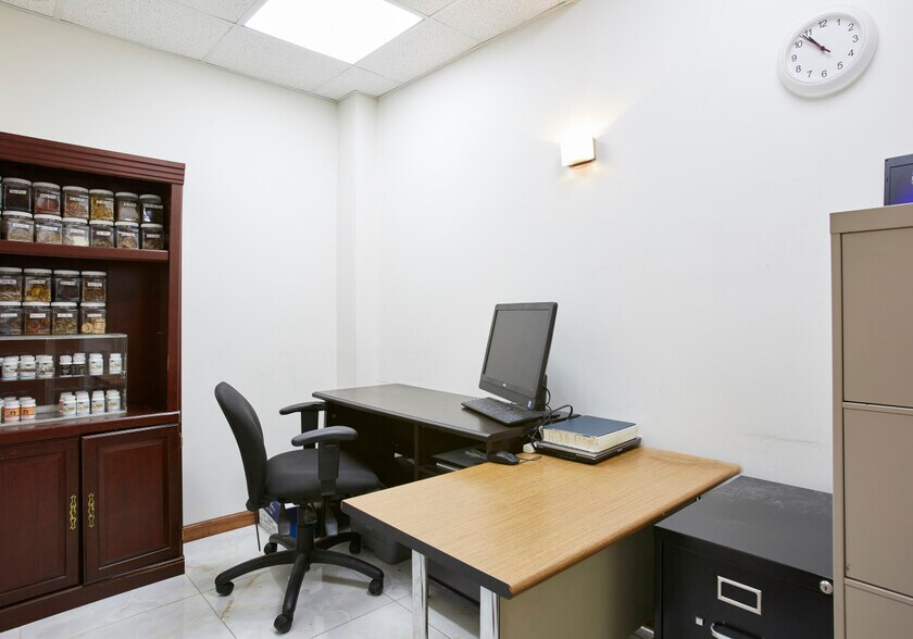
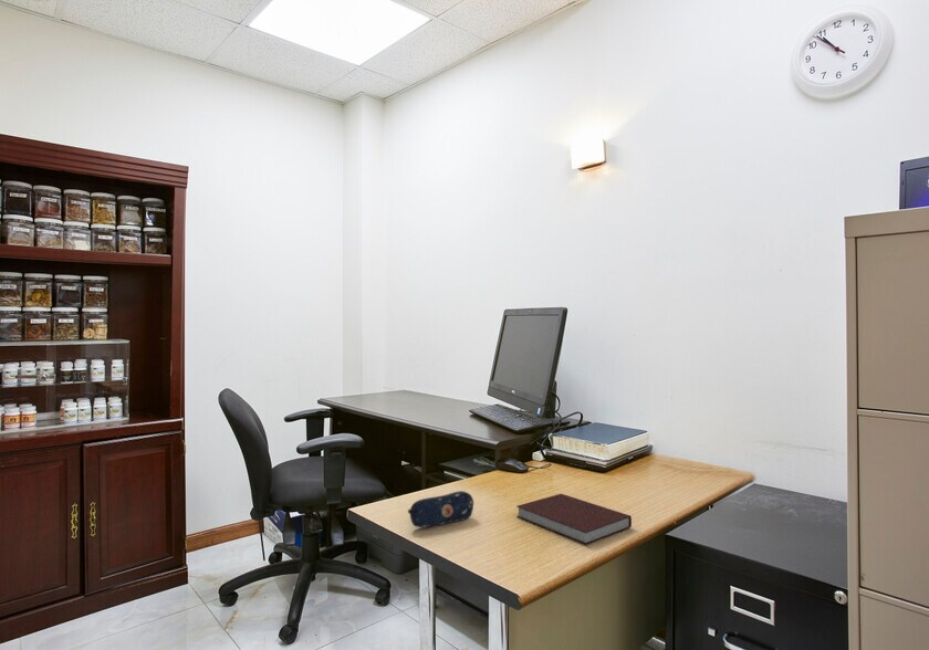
+ notebook (572, 516)
+ pencil case (442, 509)
